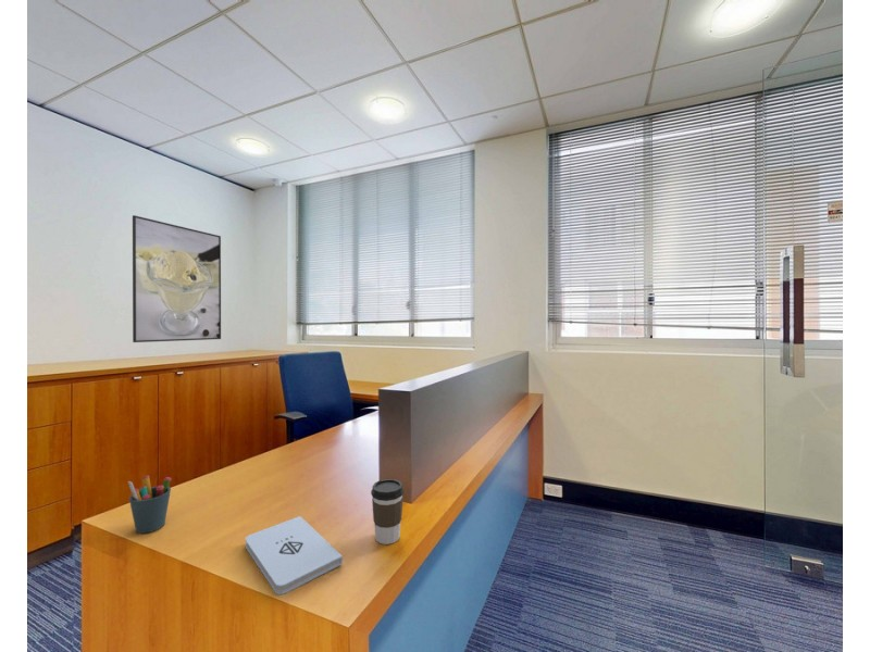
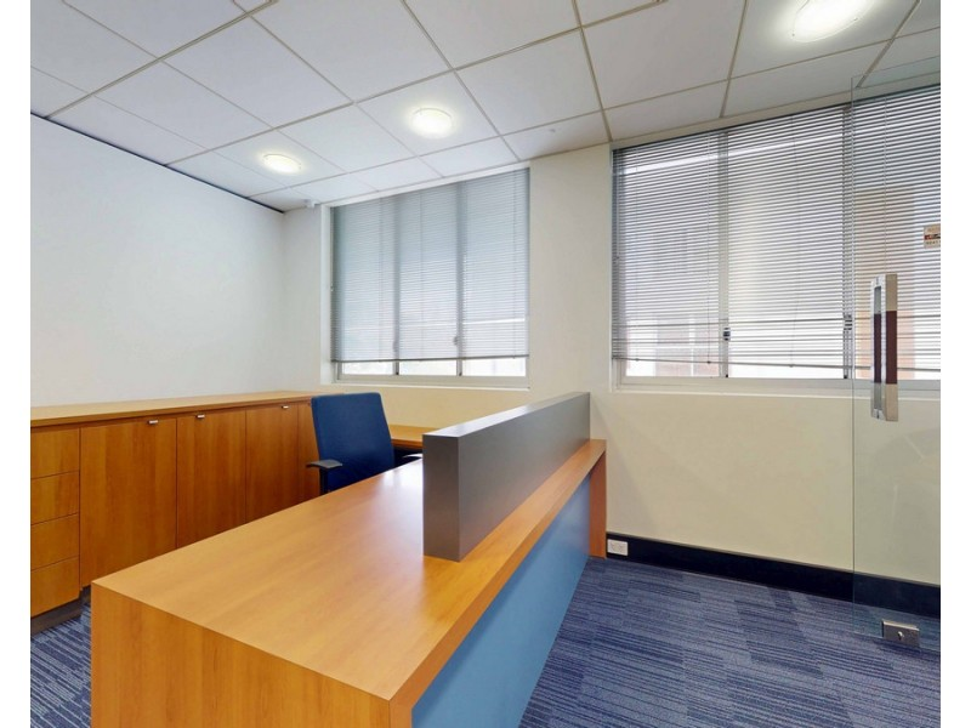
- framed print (181, 284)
- coffee cup (387, 511)
- notepad (290, 550)
- pen holder (150, 500)
